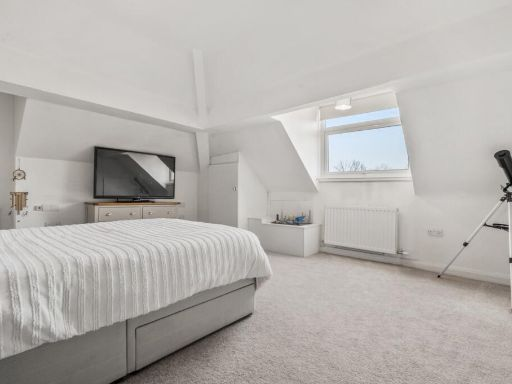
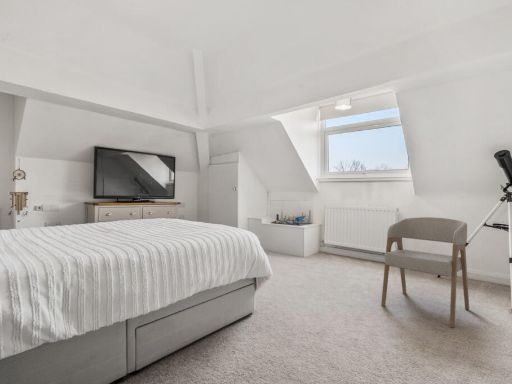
+ armchair (426, 262)
